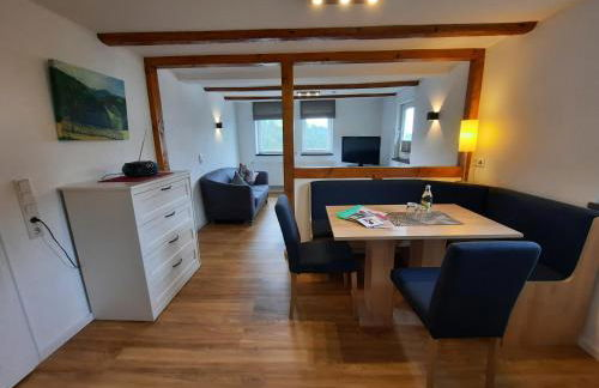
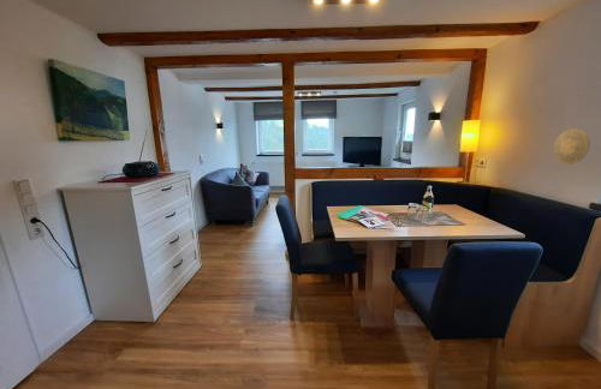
+ decorative plate (569, 146)
